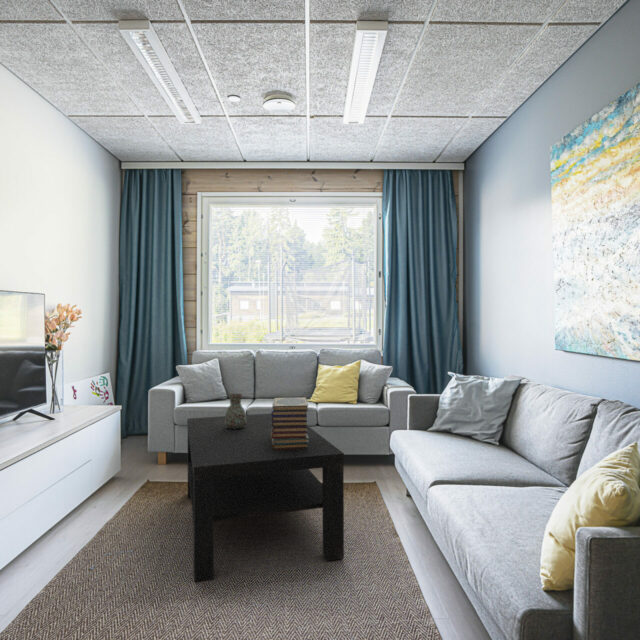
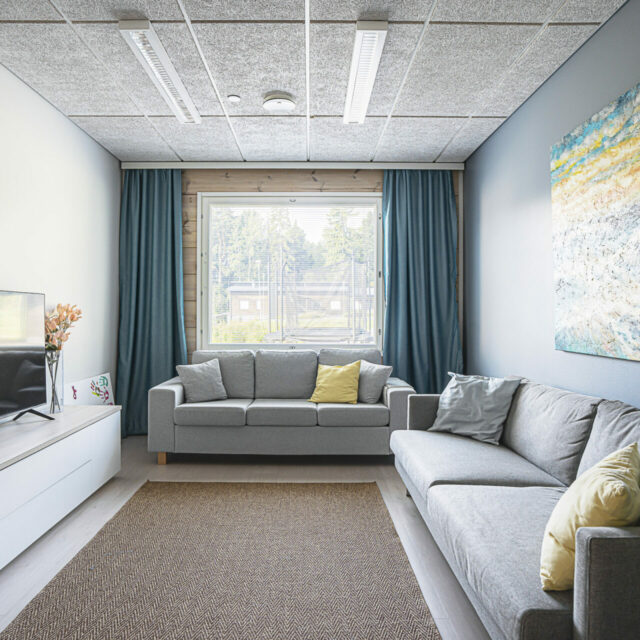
- coffee table (253, 477)
- decorative vase (235, 410)
- book stack (289, 421)
